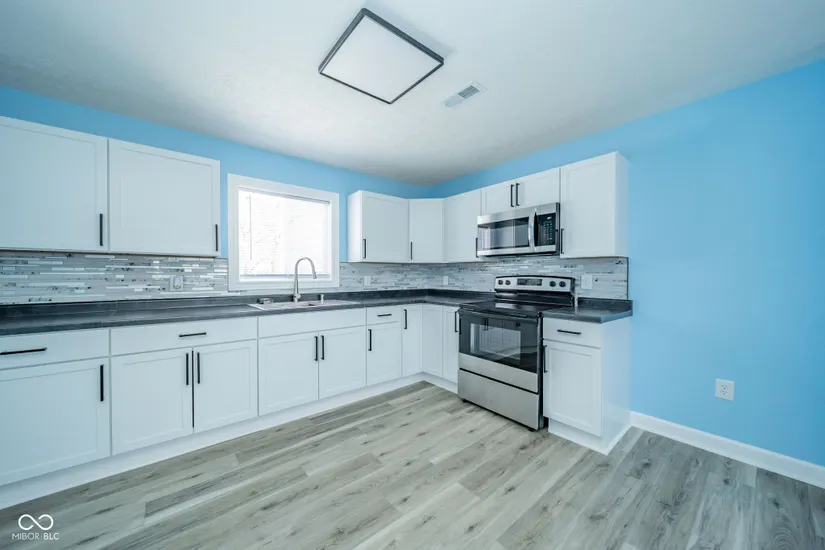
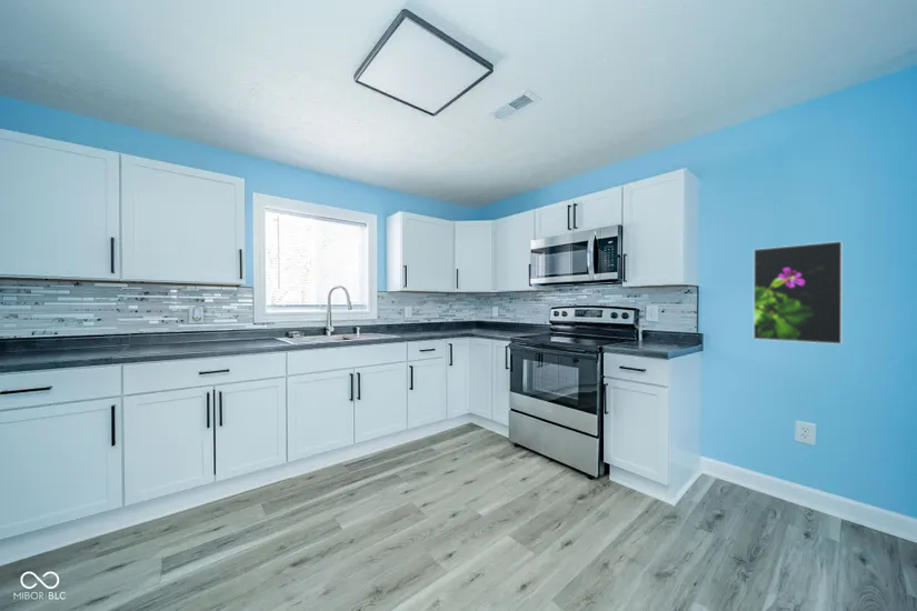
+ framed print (795, 293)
